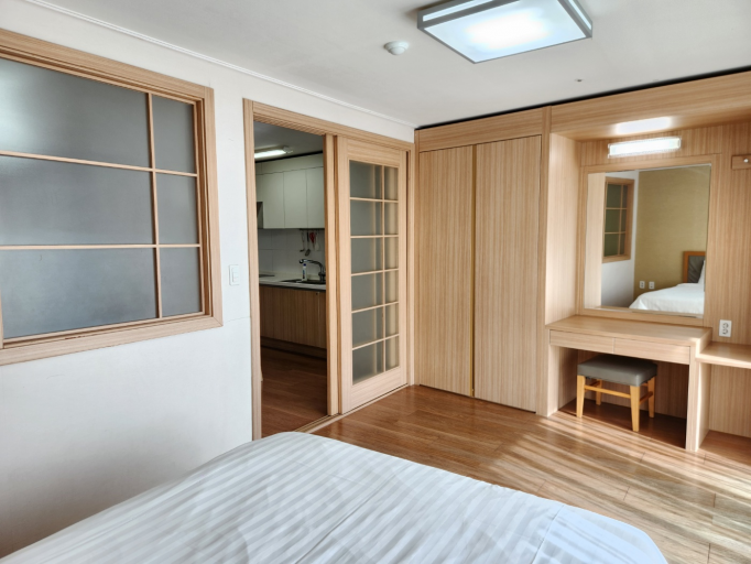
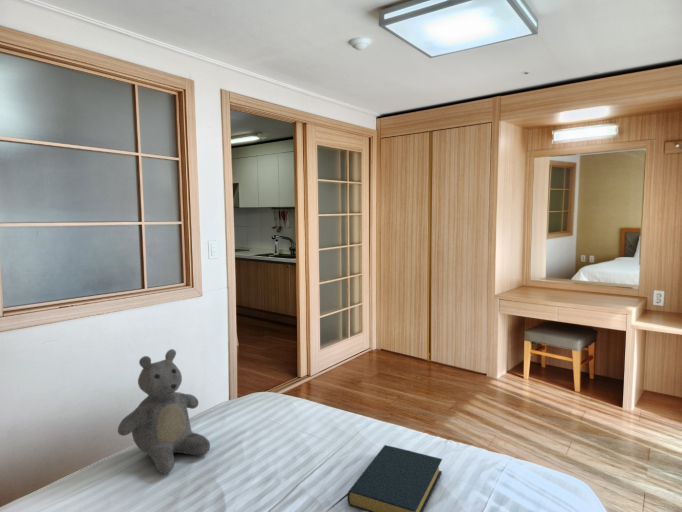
+ hardback book (397, 480)
+ teddy bear (168, 405)
